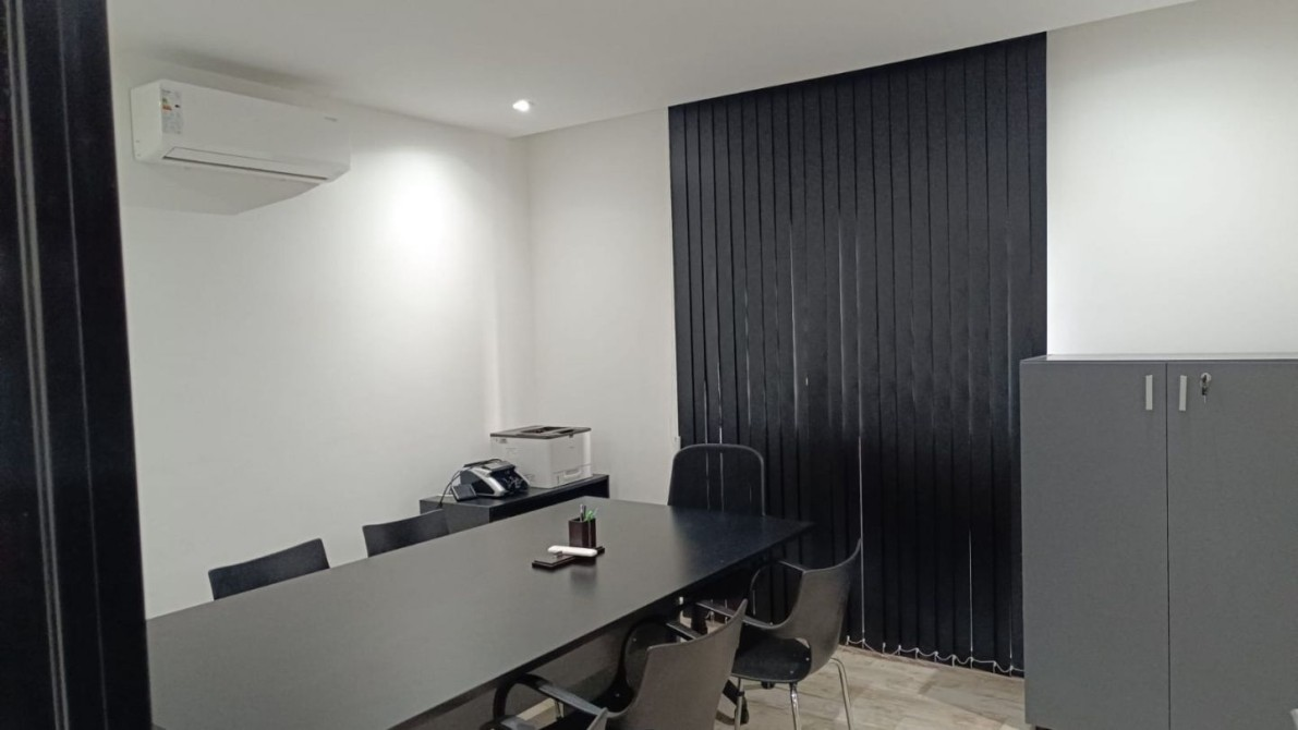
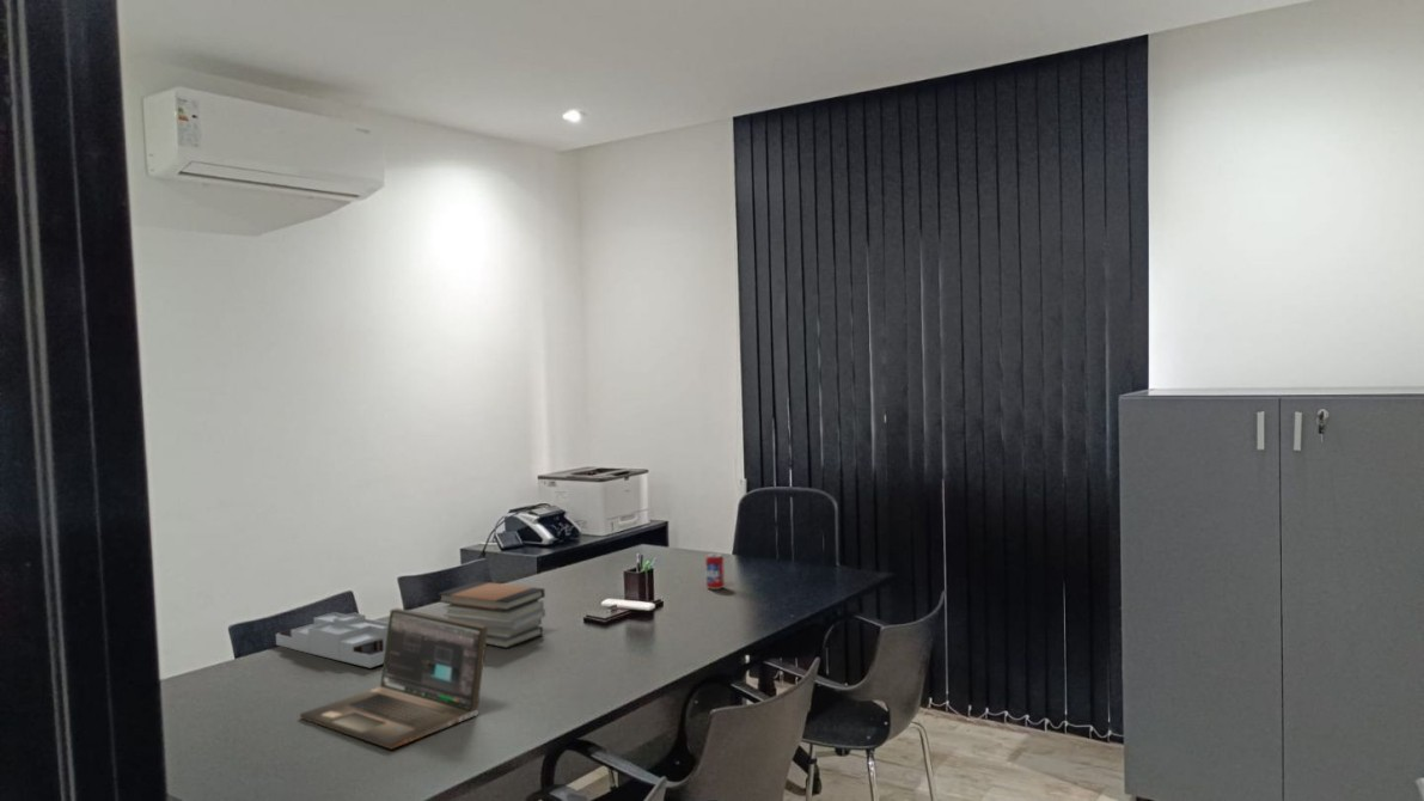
+ desk organizer (344, 634)
+ laptop (393, 672)
+ book stack (493, 613)
+ beverage can (715, 571)
